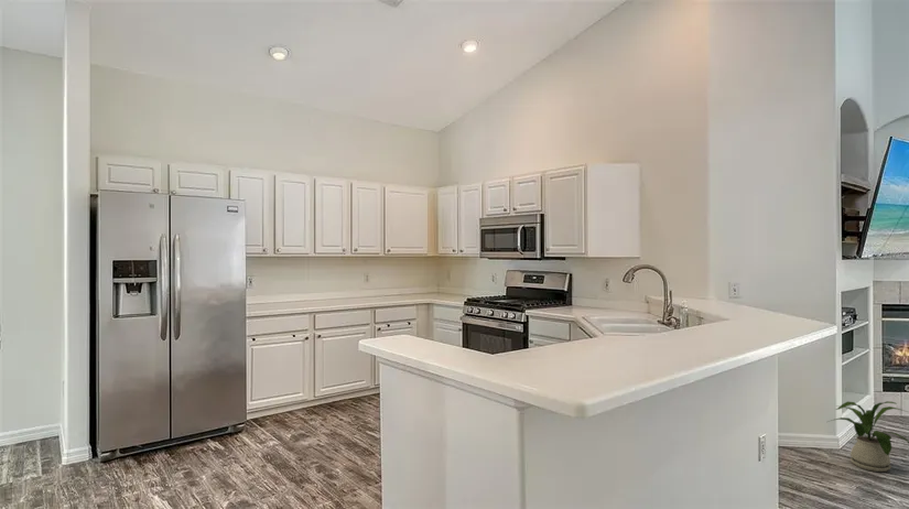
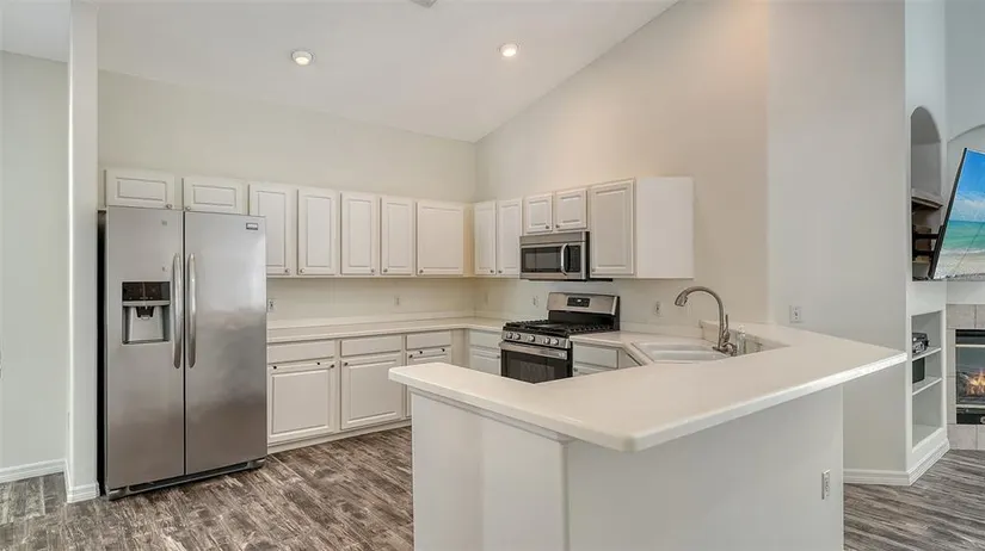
- house plant (868, 429)
